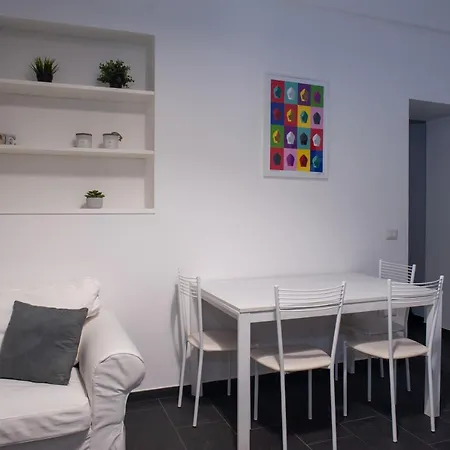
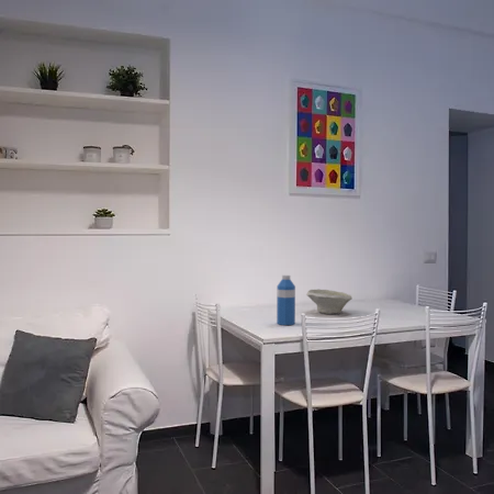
+ bowl (329, 301)
+ water bottle (285, 299)
